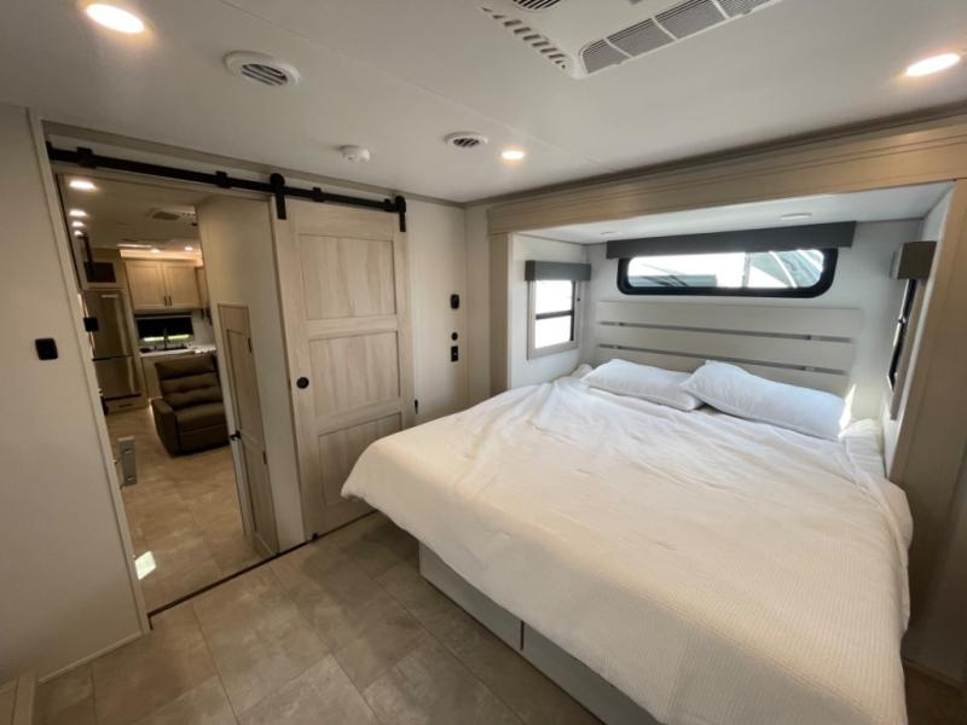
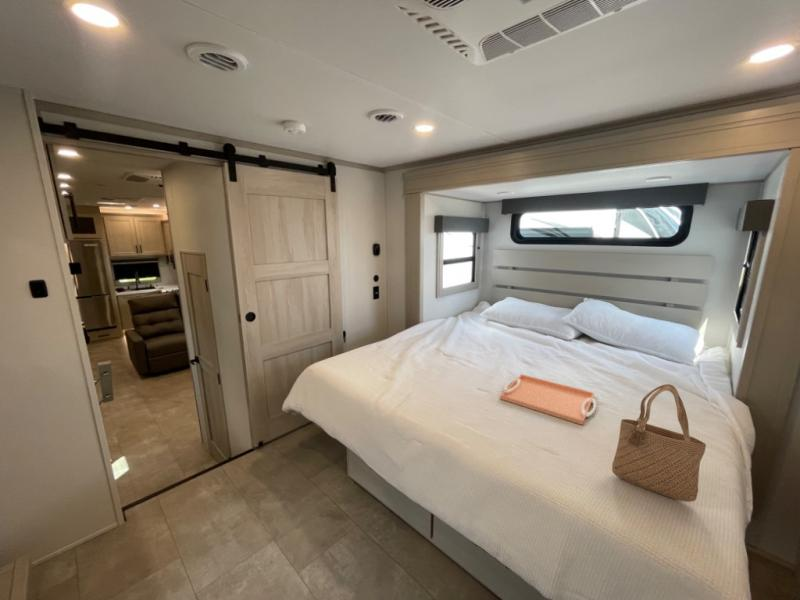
+ serving tray (547, 395)
+ tote bag (658, 438)
